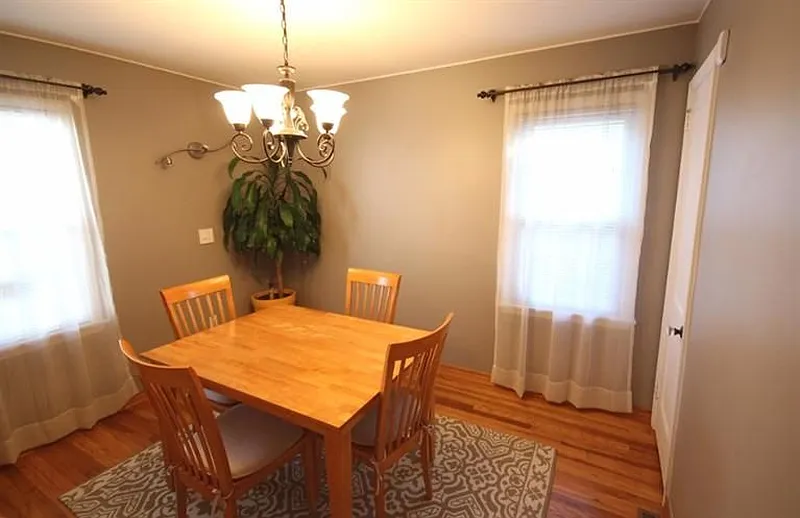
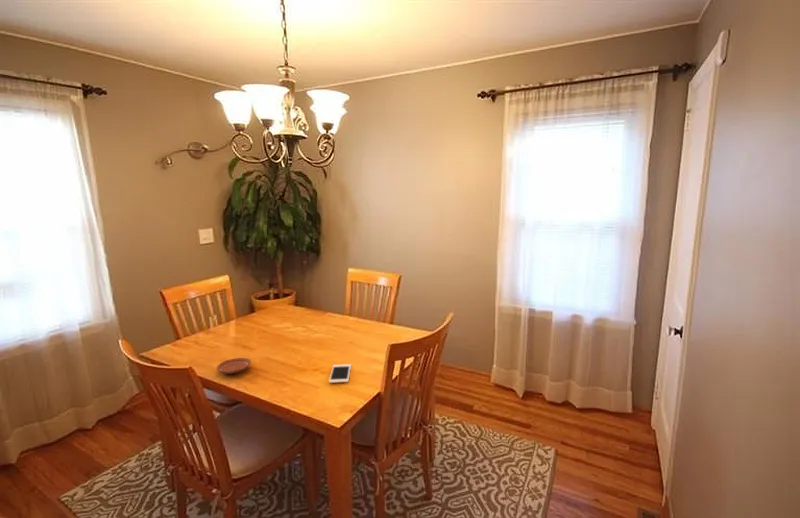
+ plate (234, 367)
+ cell phone (340, 373)
